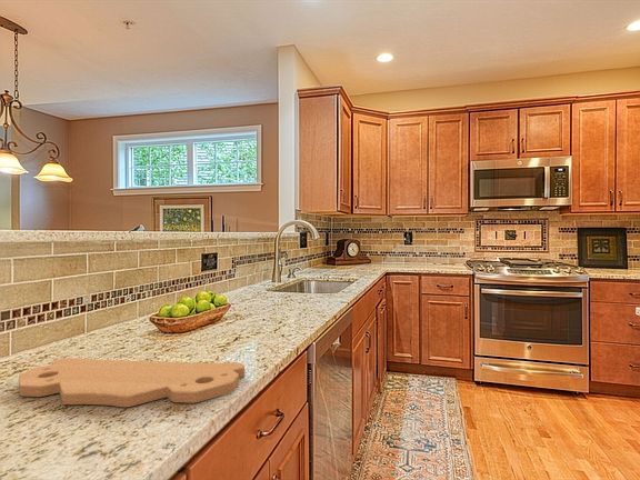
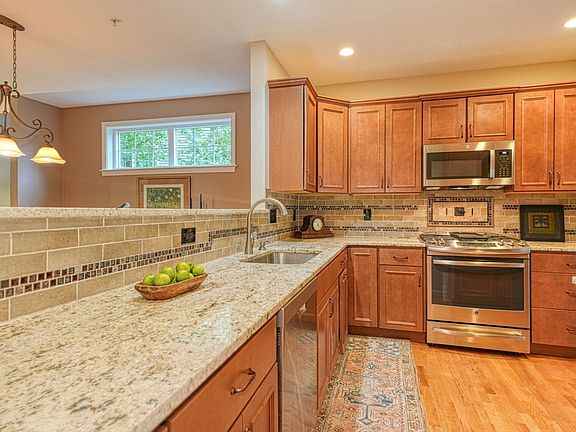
- cutting board (127, 380)
